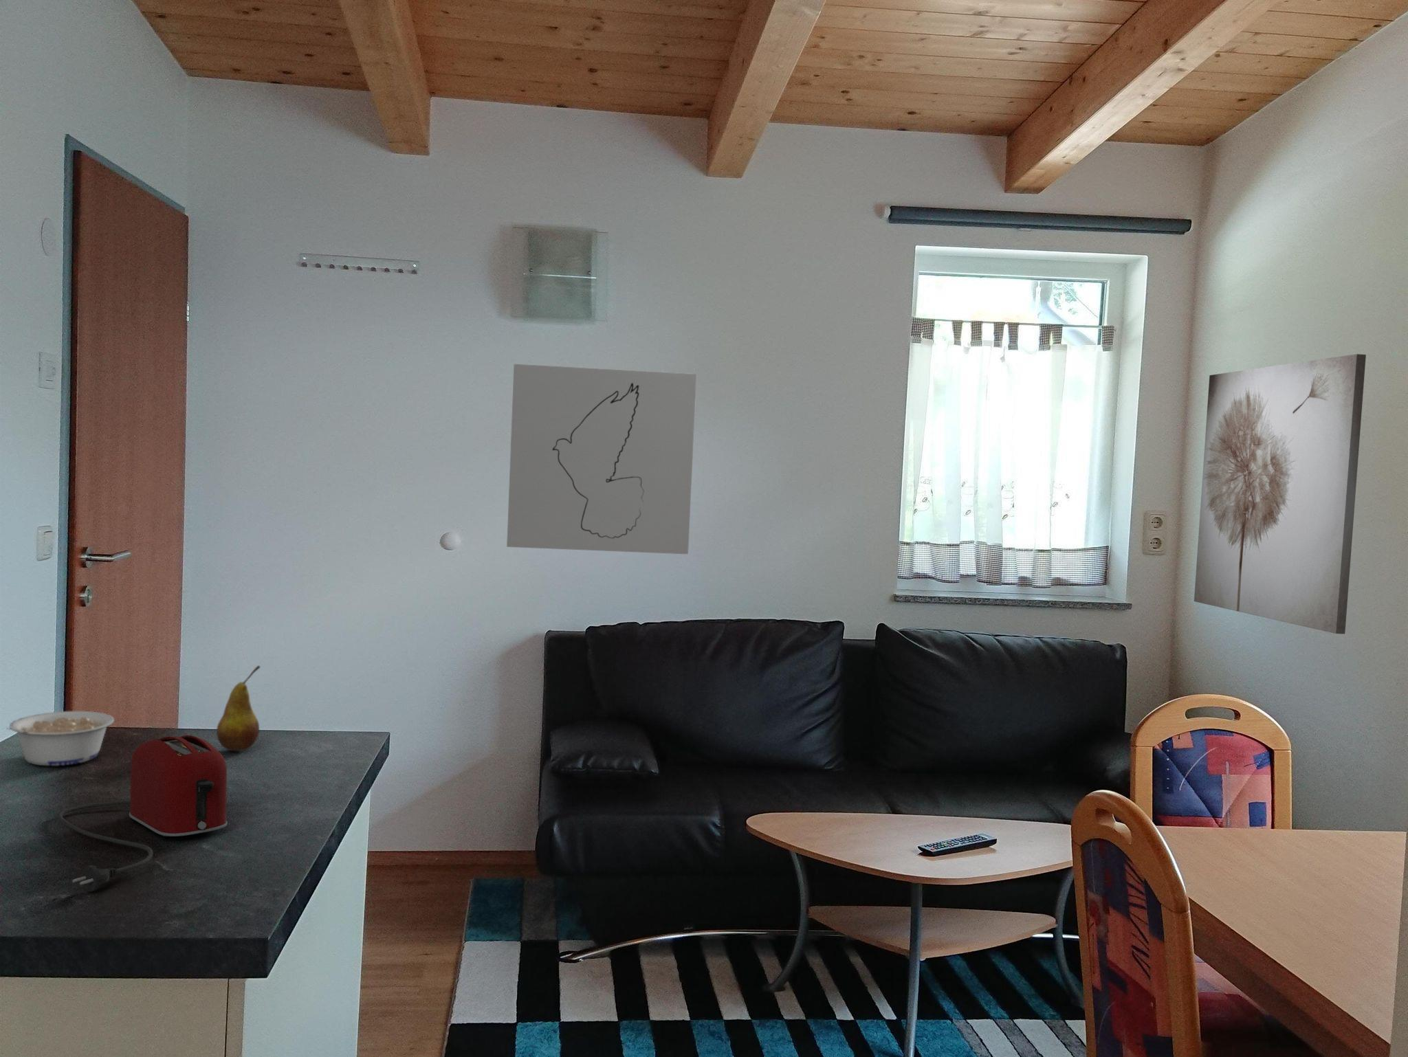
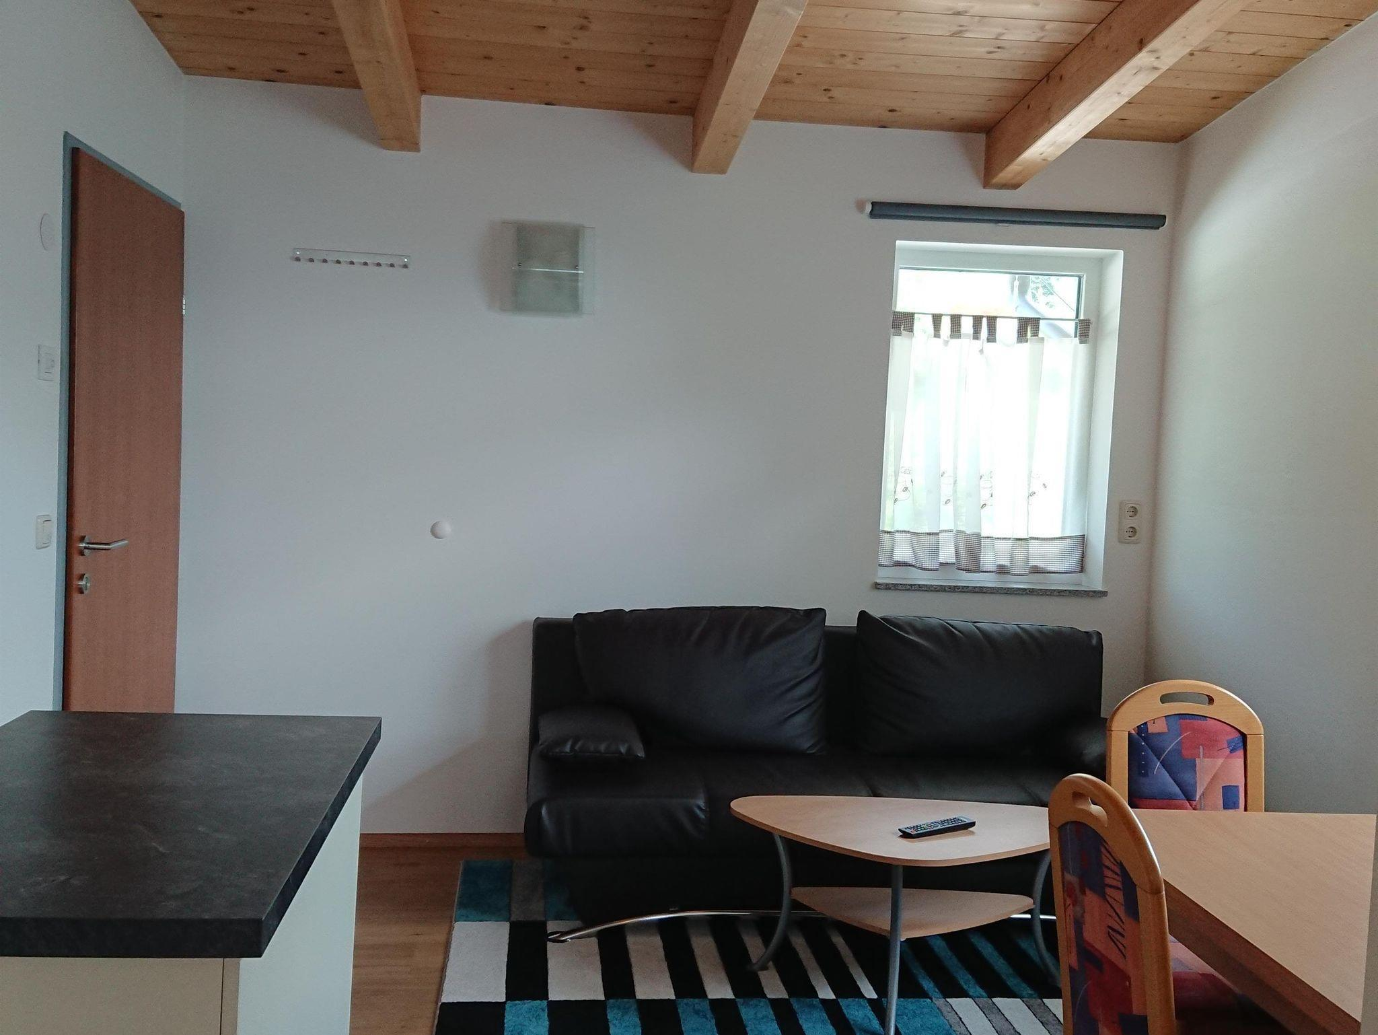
- wall art (1270, 492)
- wall art (602, 460)
- legume (62, 737)
- toaster (132, 795)
- fruit (238, 707)
